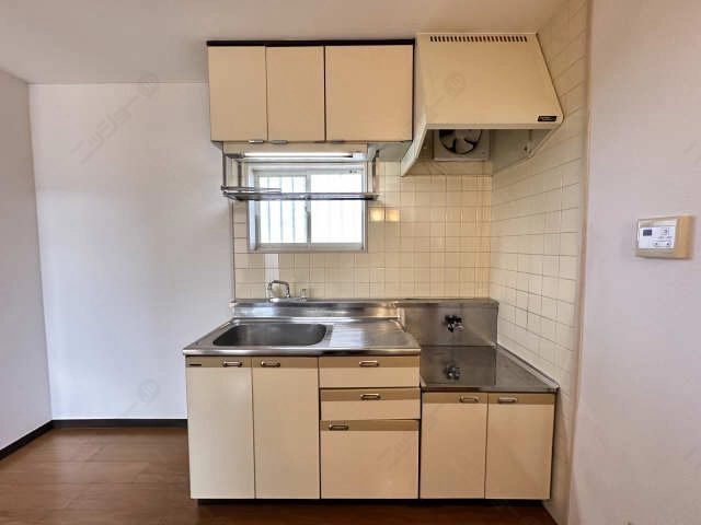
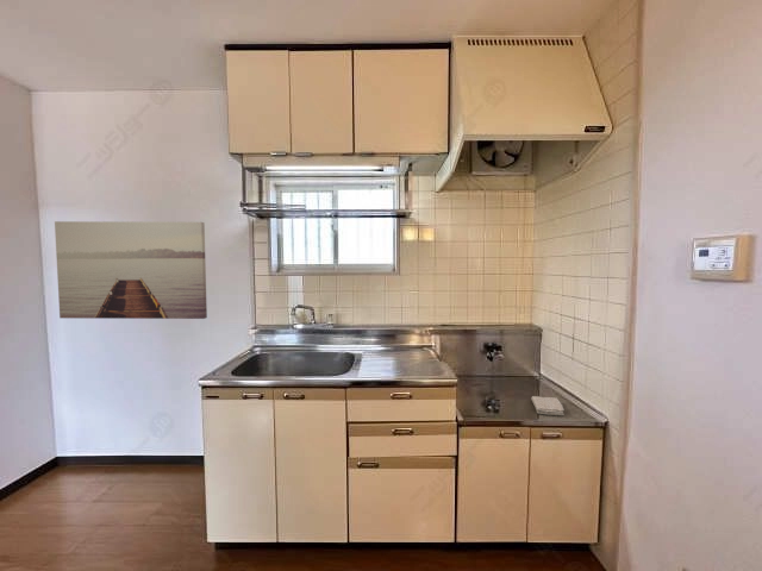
+ wall art (131, 270)
+ washcloth (546, 404)
